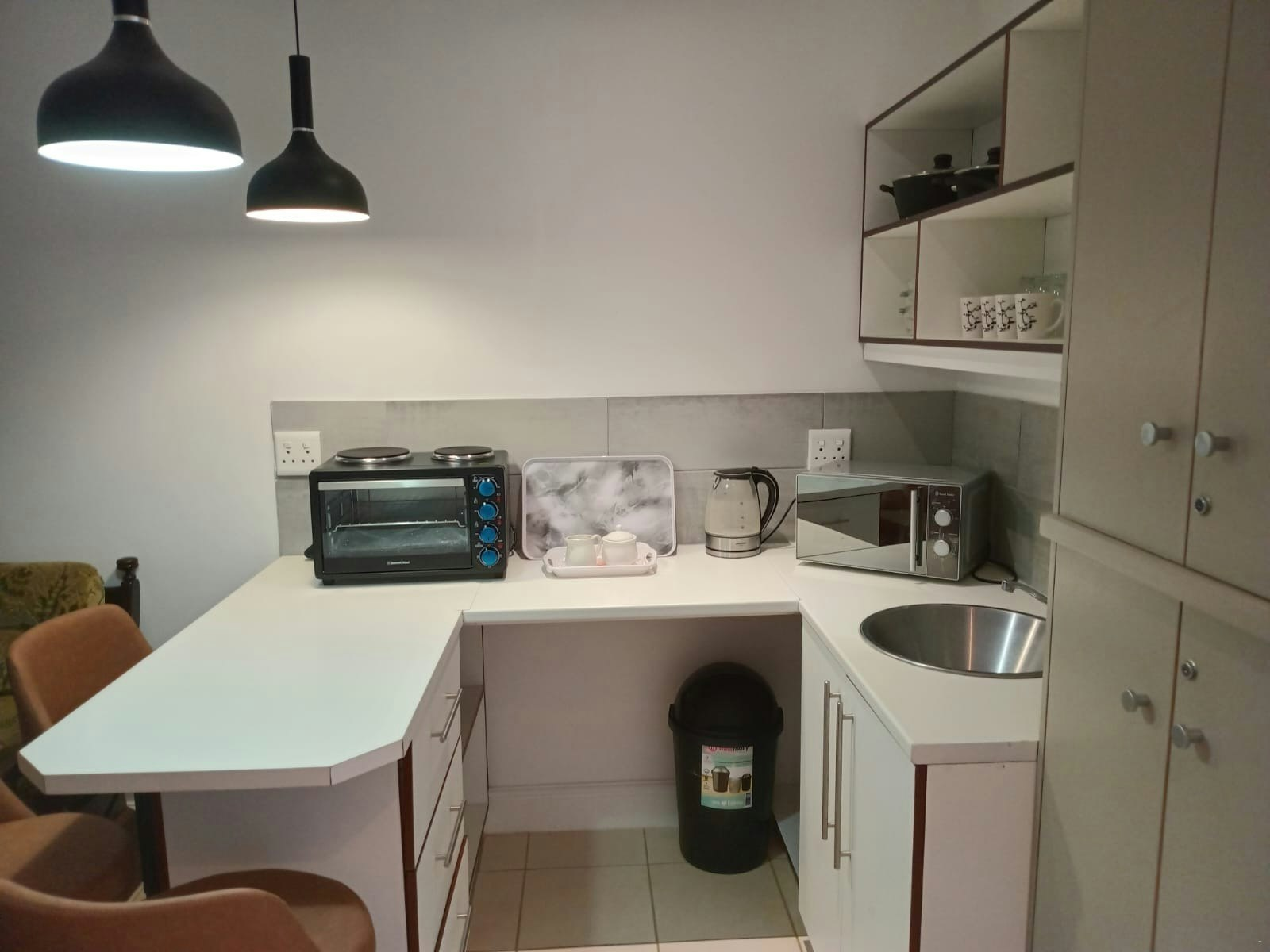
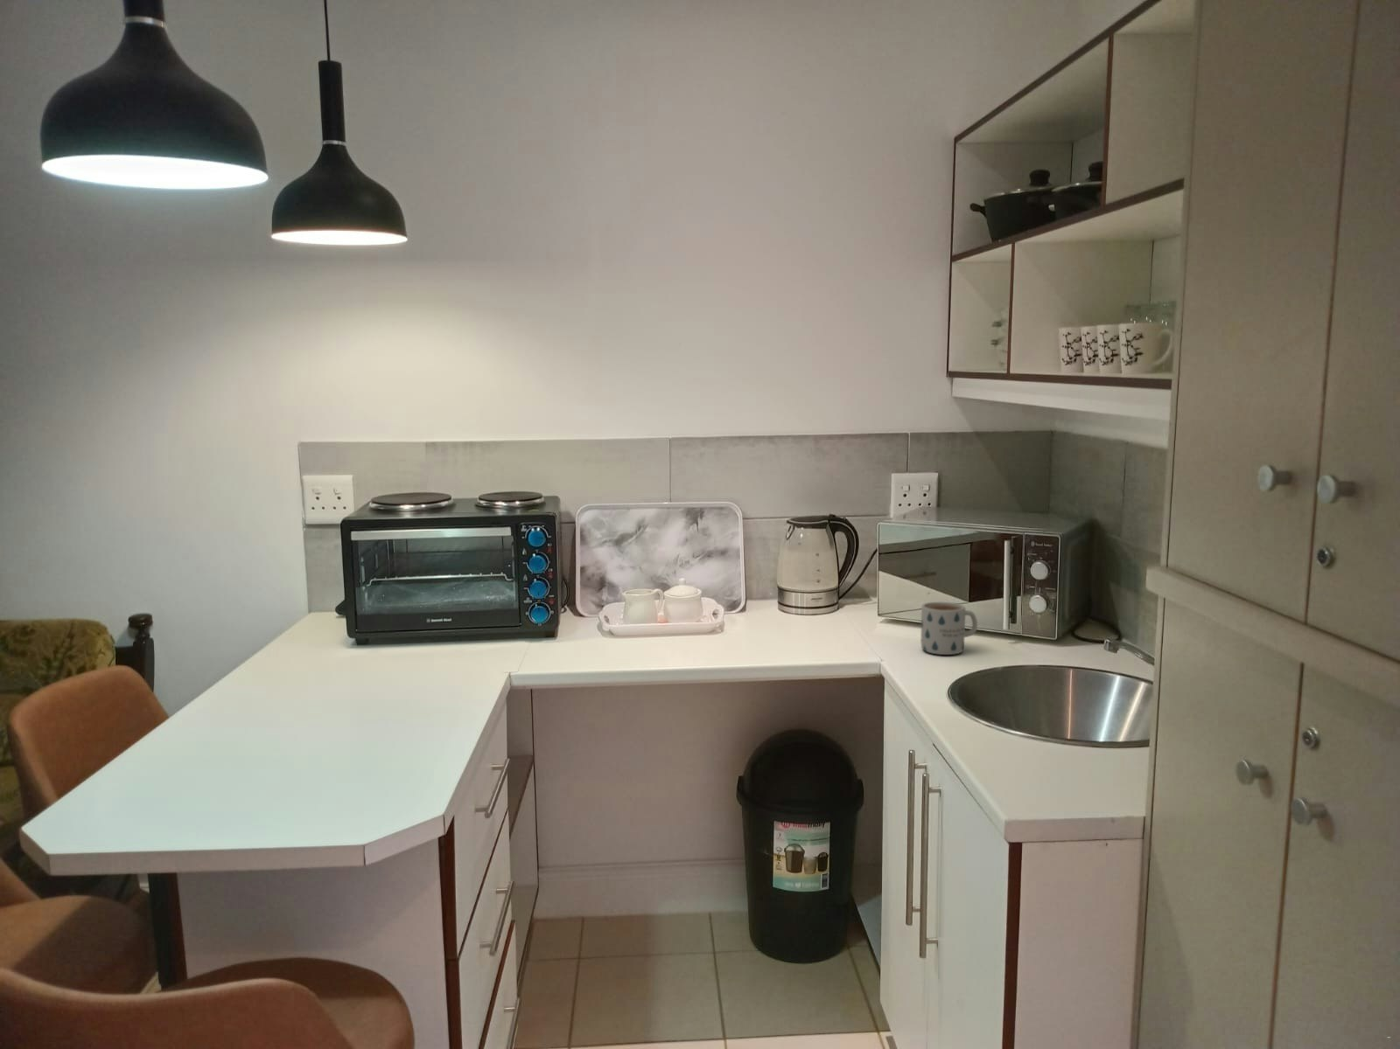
+ mug (950, 627)
